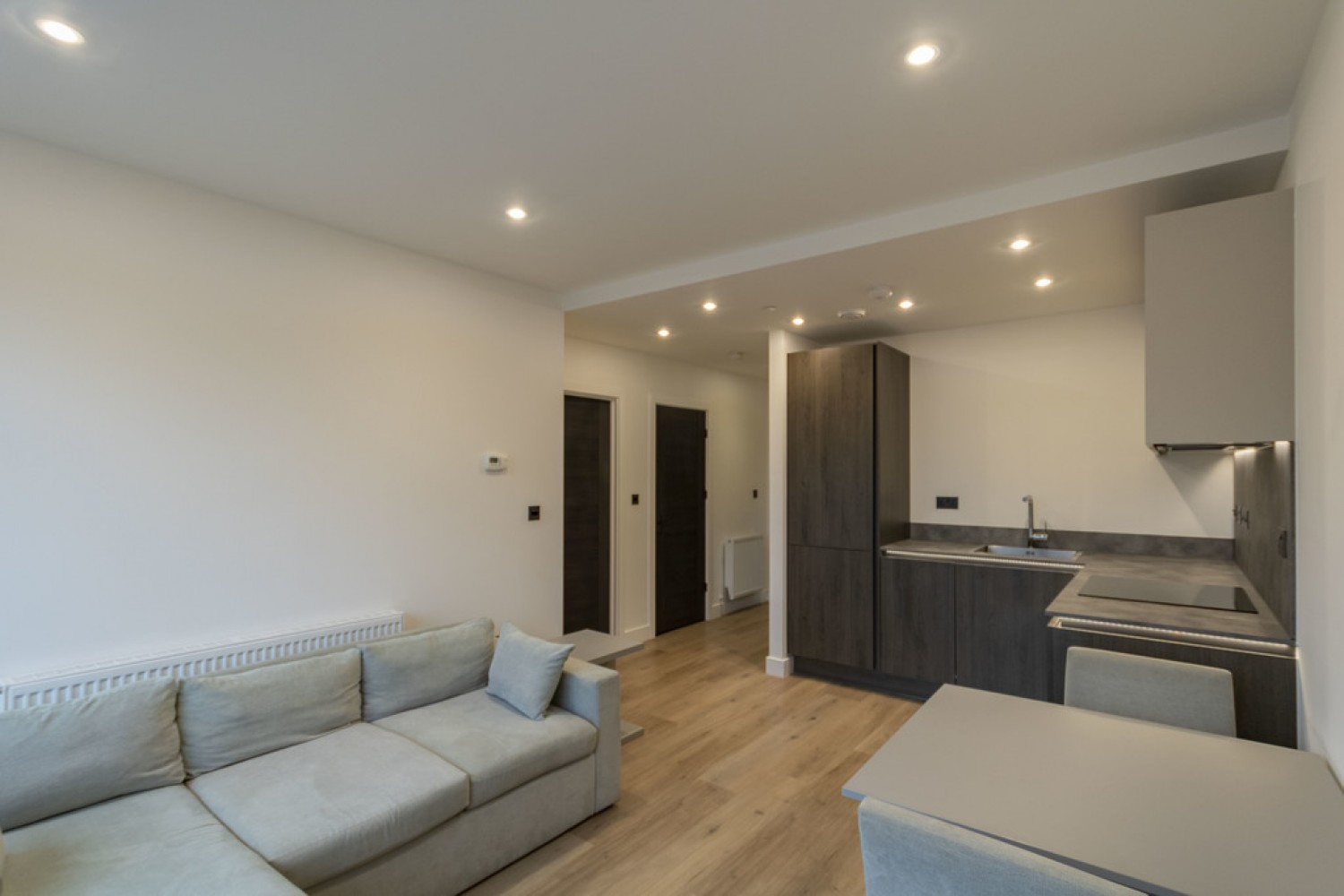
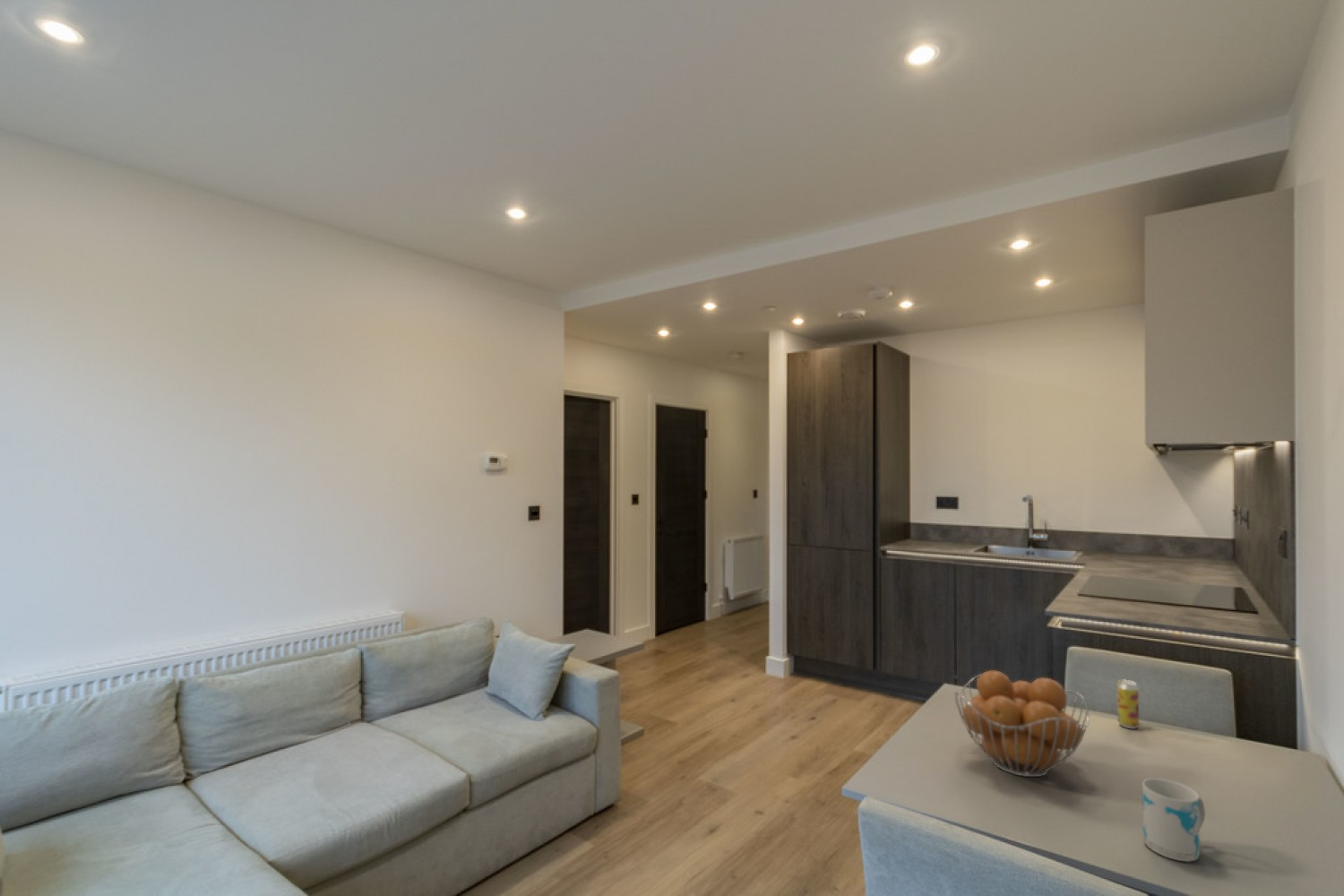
+ beverage can (1128, 702)
+ fruit basket (1019, 719)
+ mug (1178, 817)
